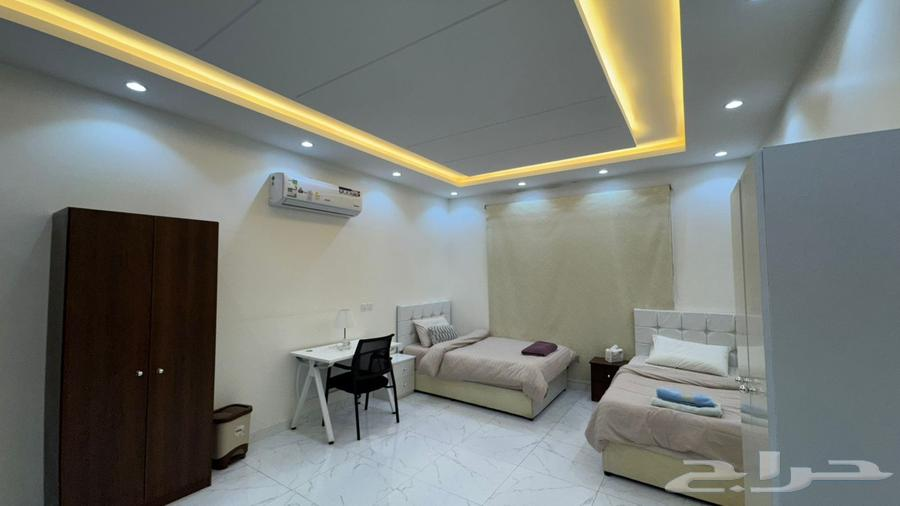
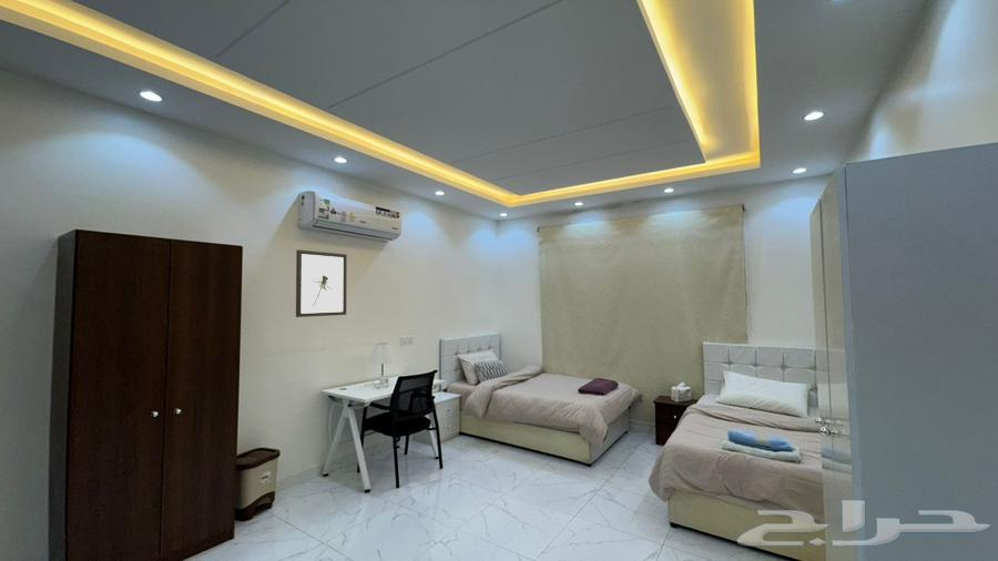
+ wall art (322, 284)
